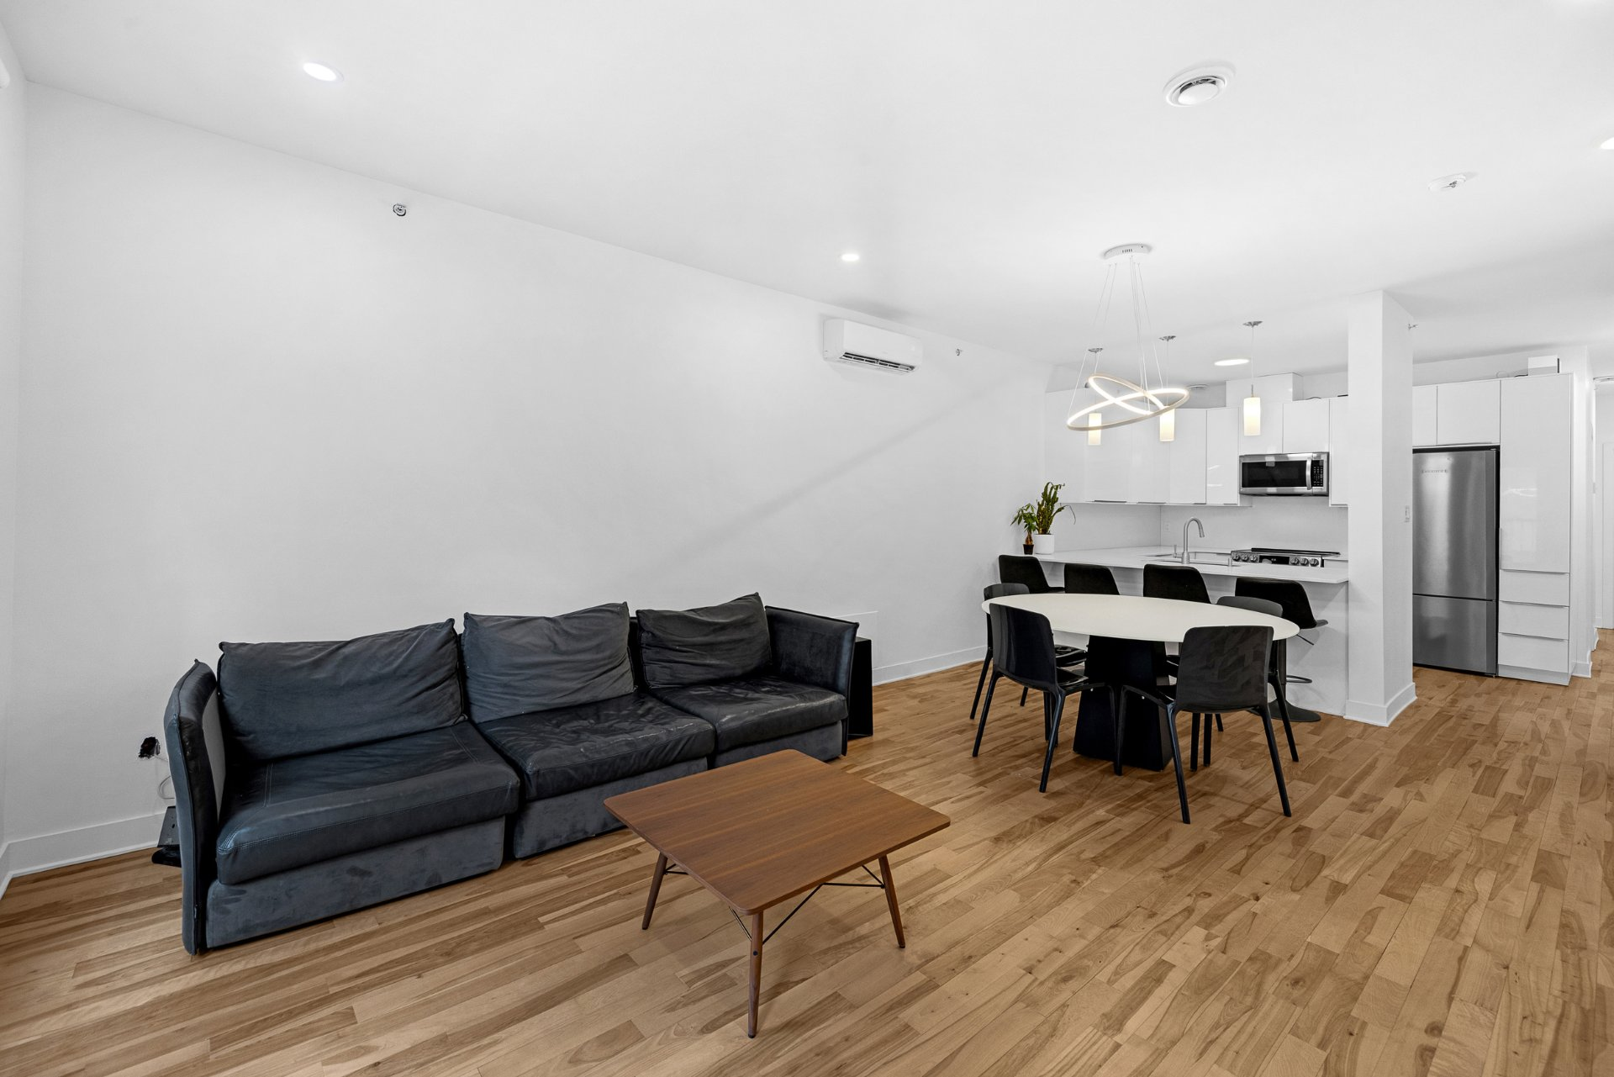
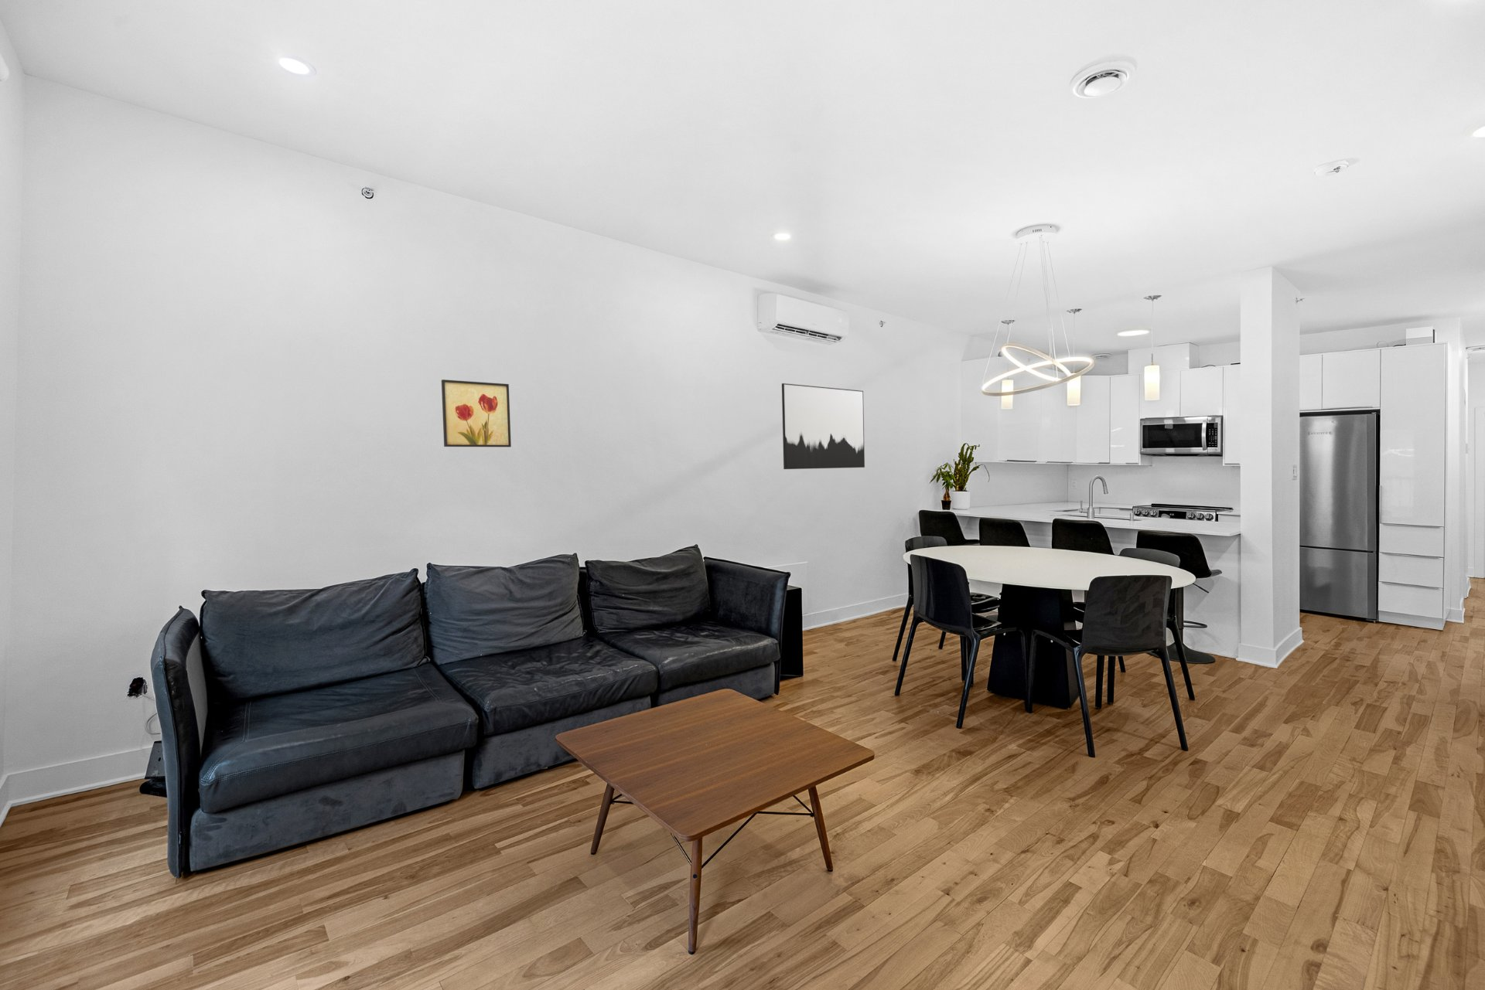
+ wall art (477, 414)
+ wall art (825, 428)
